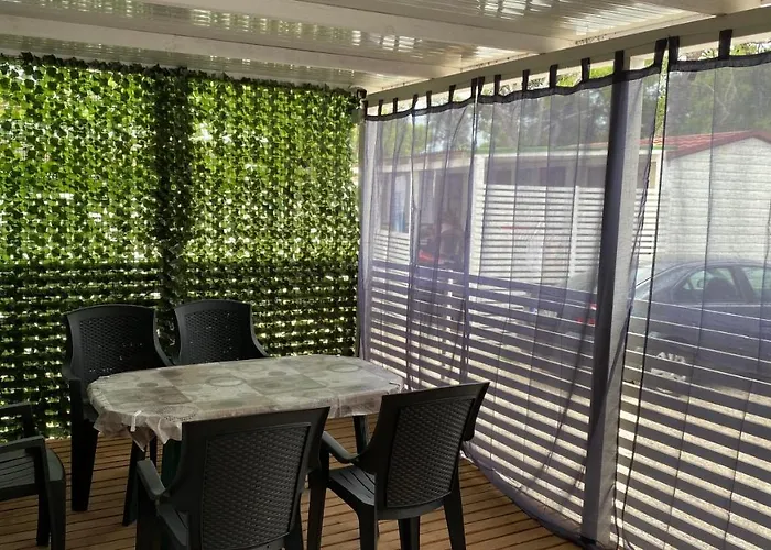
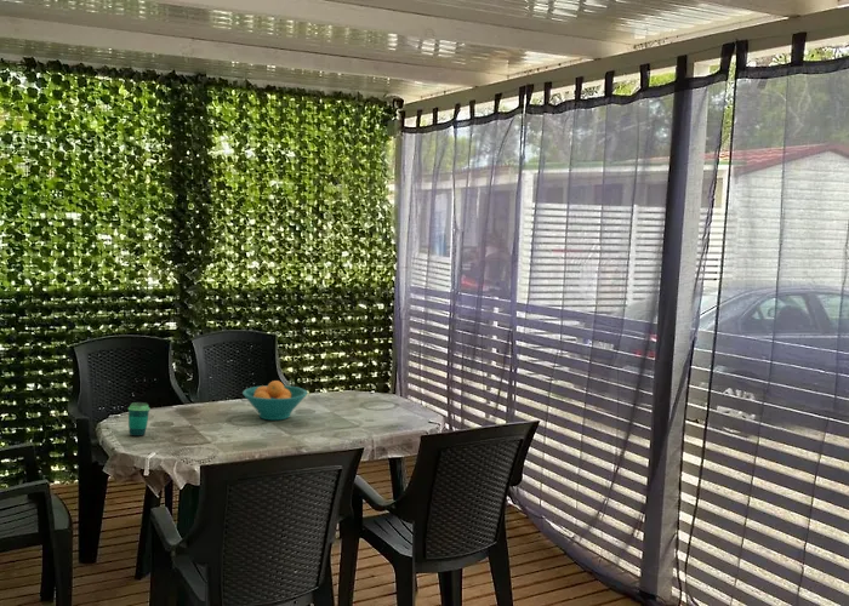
+ cup (138, 418)
+ fruit bowl (274, 399)
